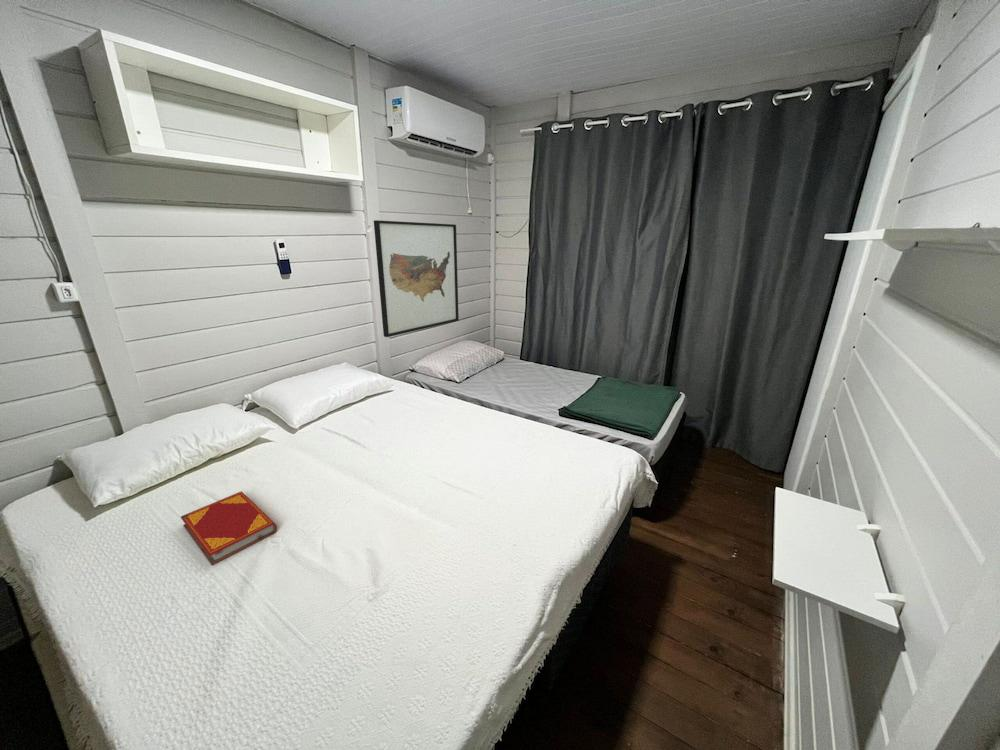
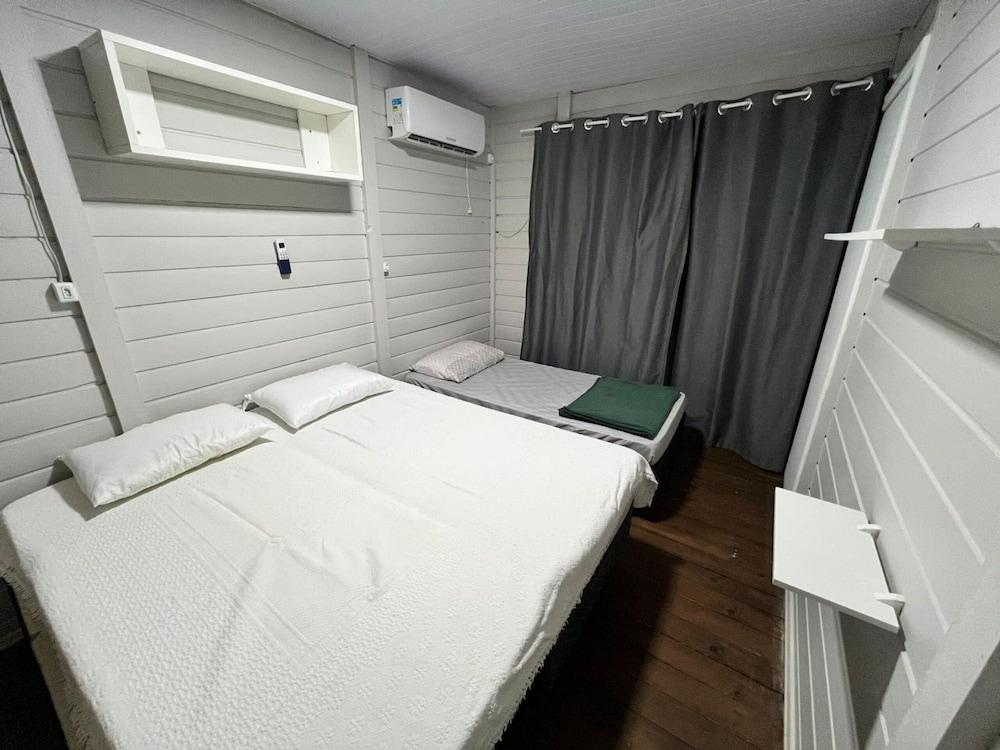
- wall art (421, 277)
- hardback book (228, 524)
